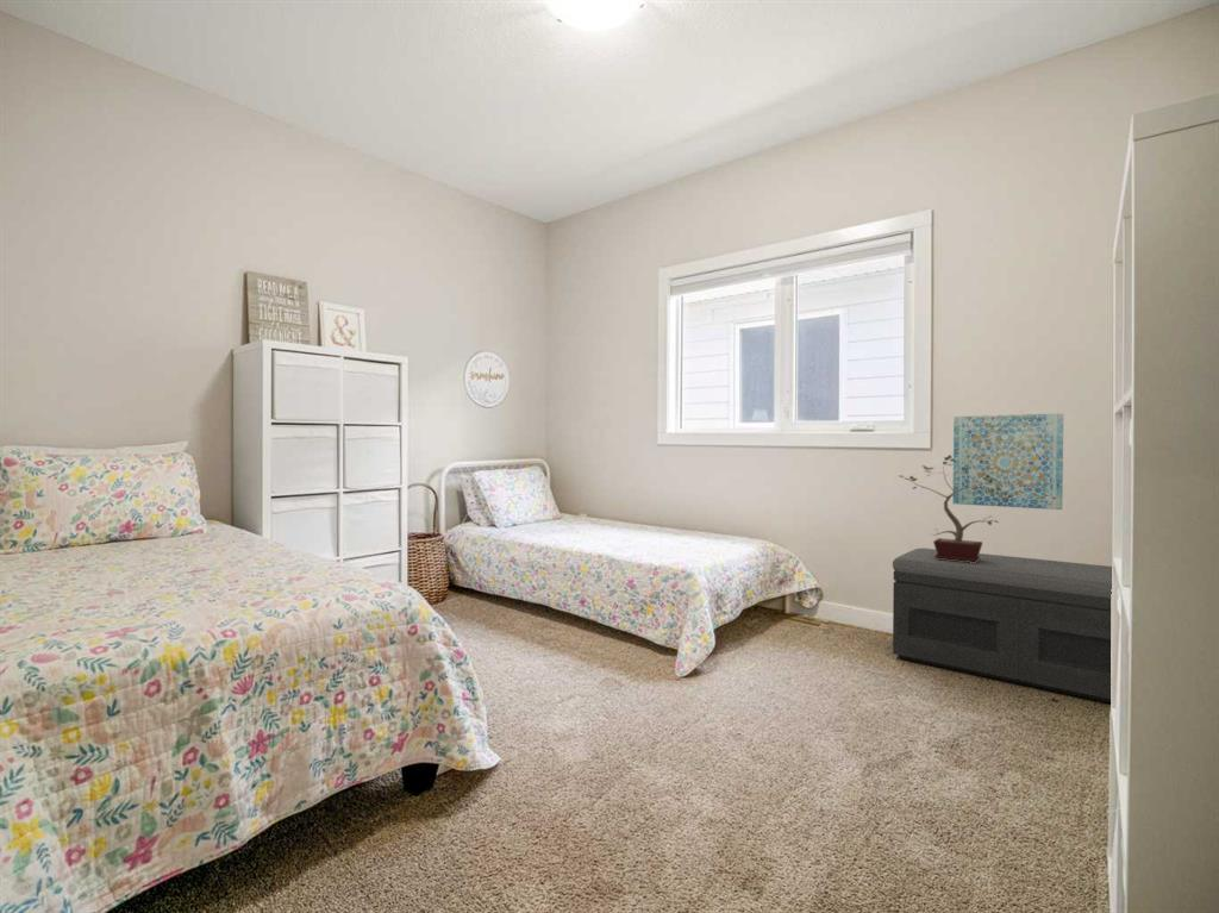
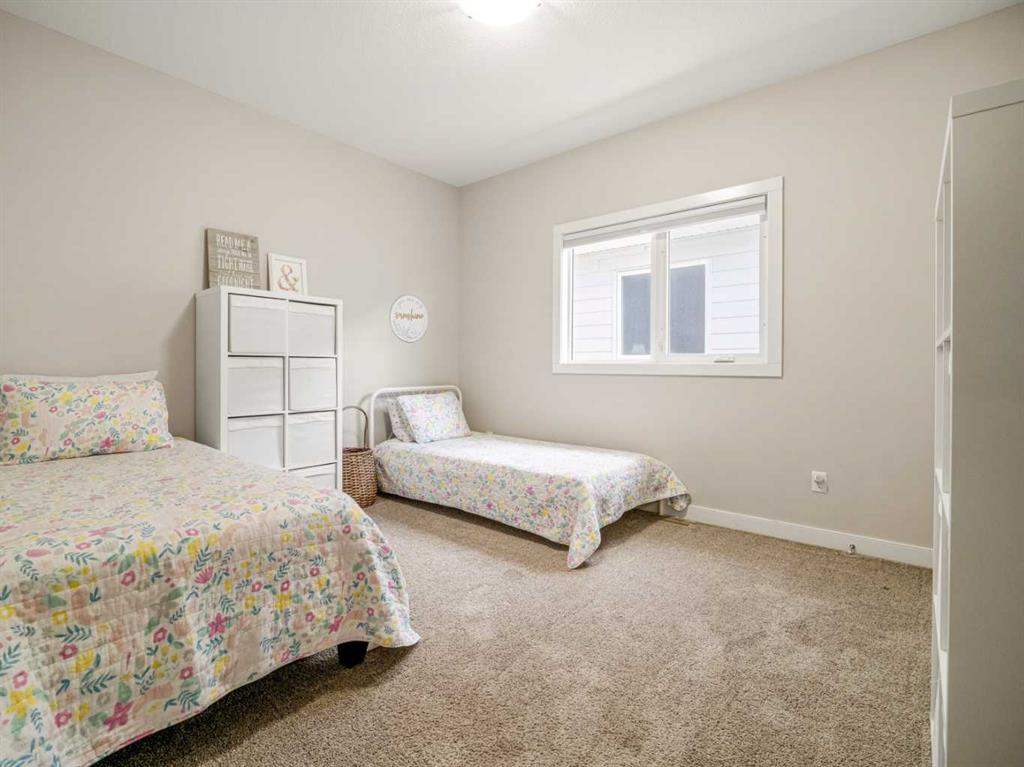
- potted plant (945, 505)
- storage bench (1025, 617)
- wall art (1005, 461)
